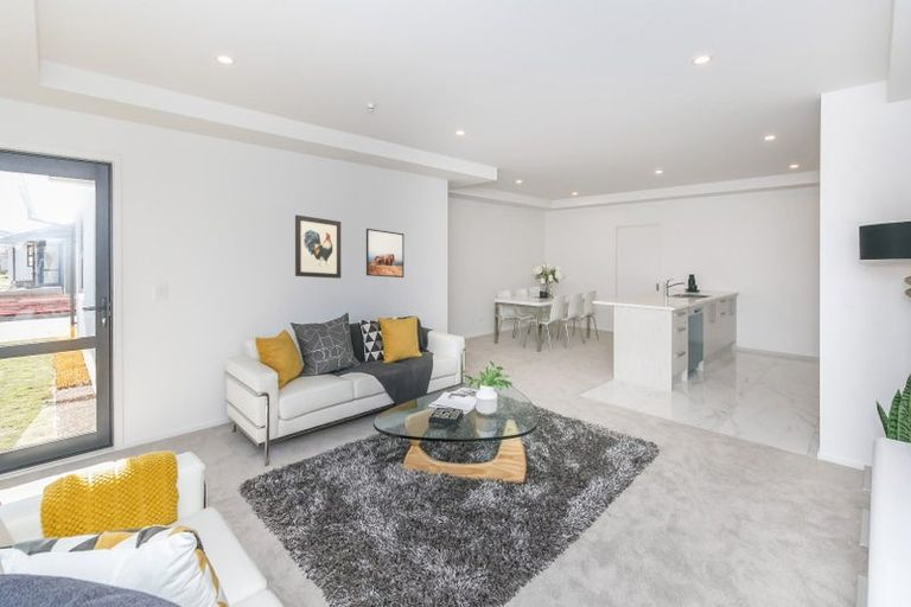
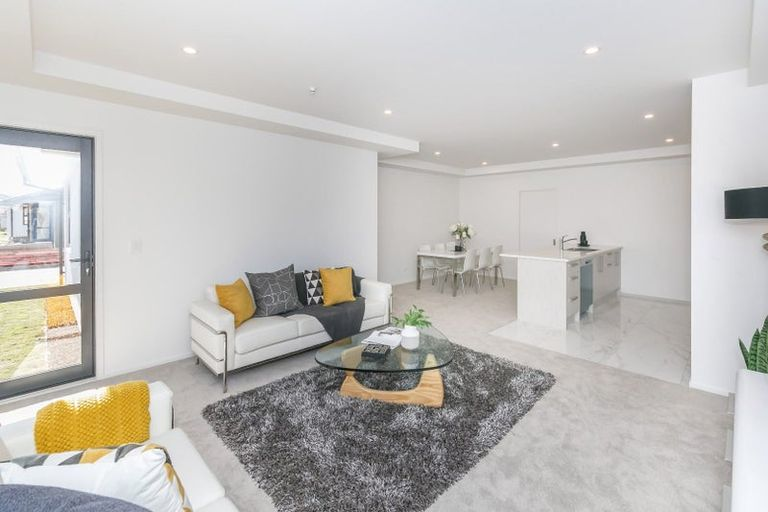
- wall art (318, 248)
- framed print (386, 254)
